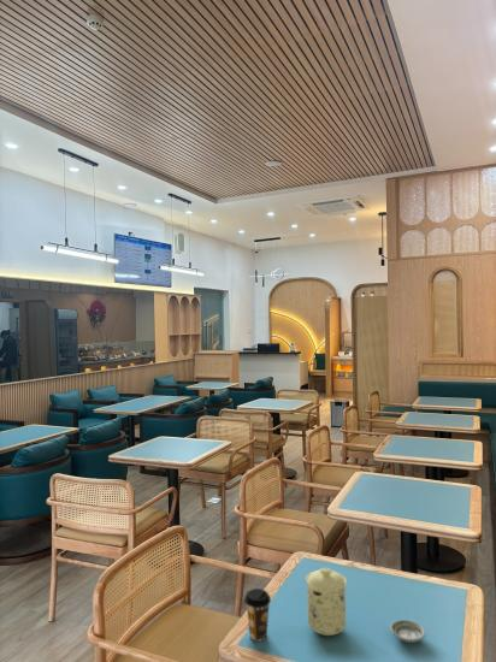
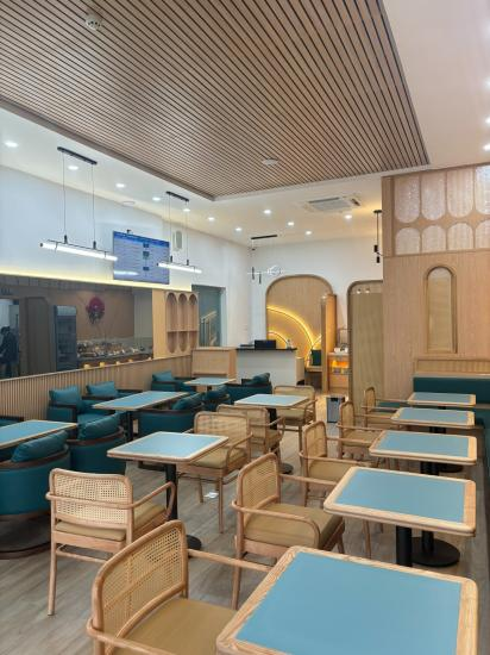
- saucer (407, 633)
- mug (327, 597)
- coffee cup (258, 614)
